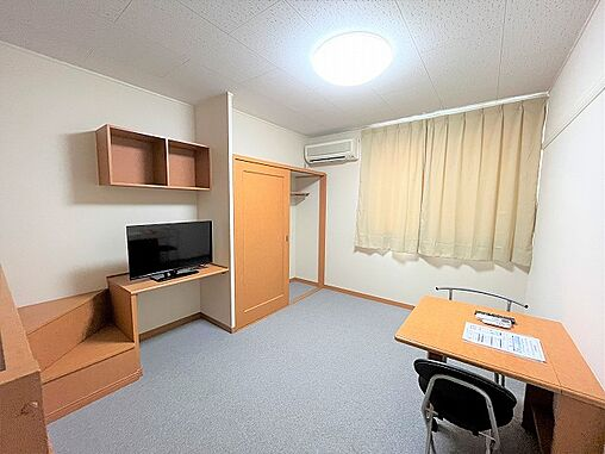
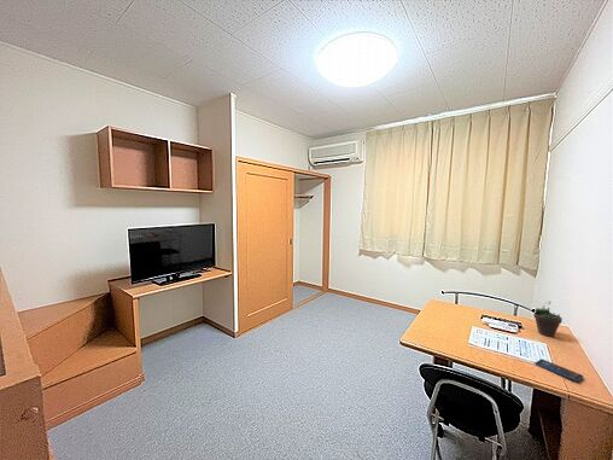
+ smartphone (557, 369)
+ succulent plant (547, 316)
